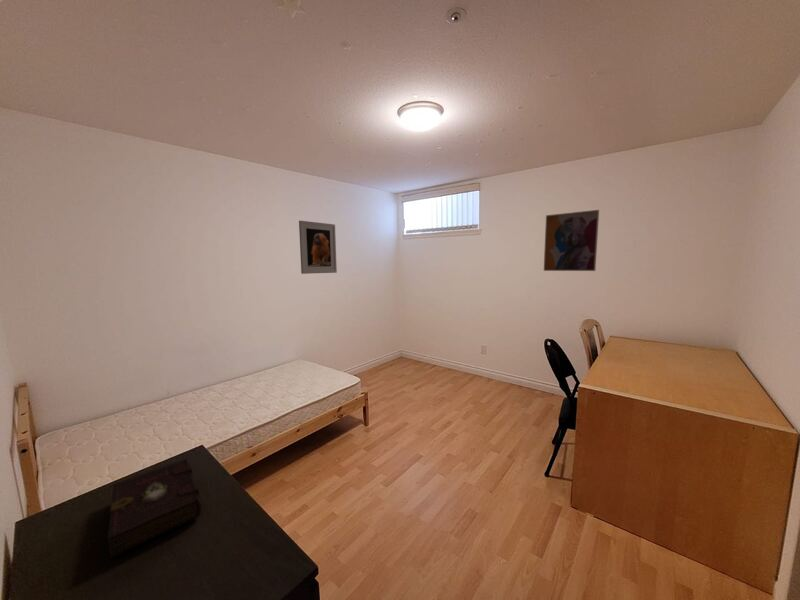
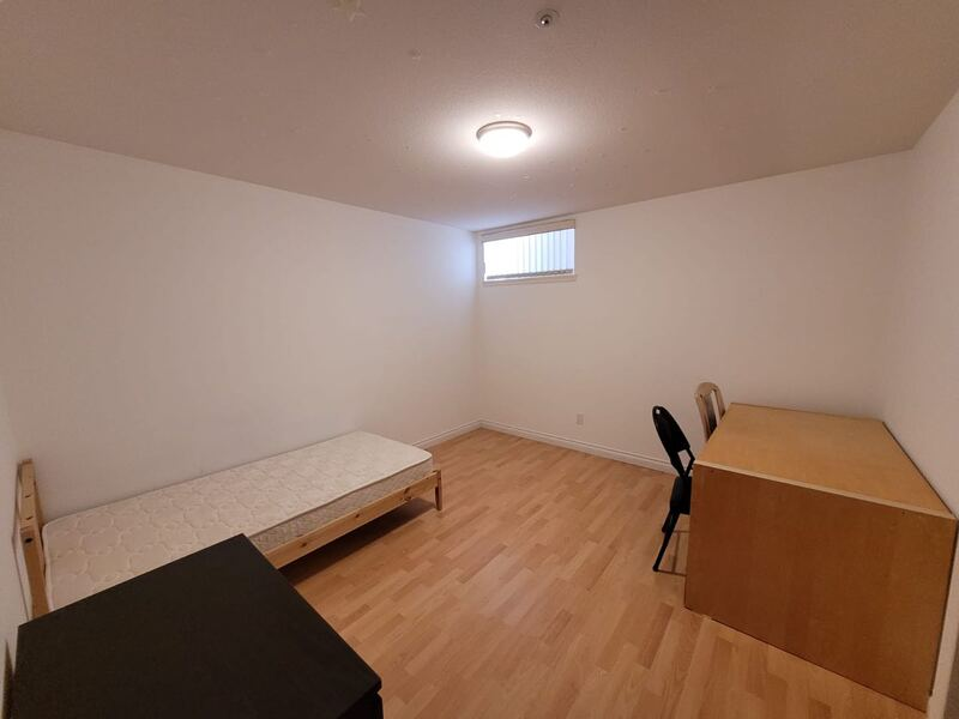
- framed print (318, 248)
- wall art (569, 242)
- book (156, 494)
